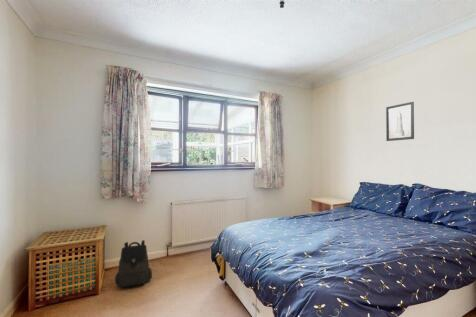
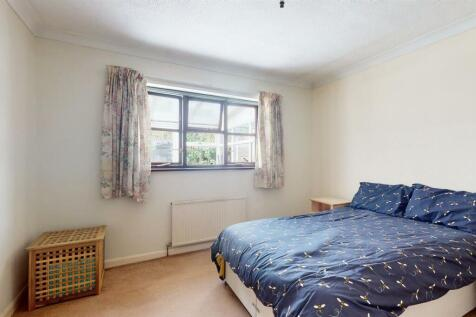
- wall art (399, 122)
- backpack (134, 260)
